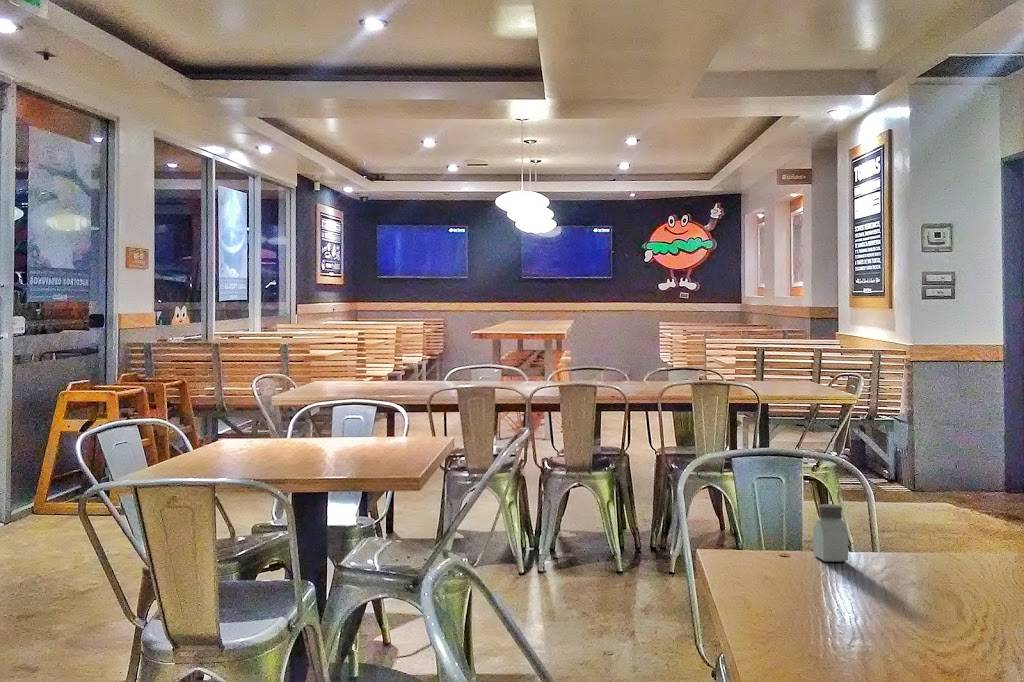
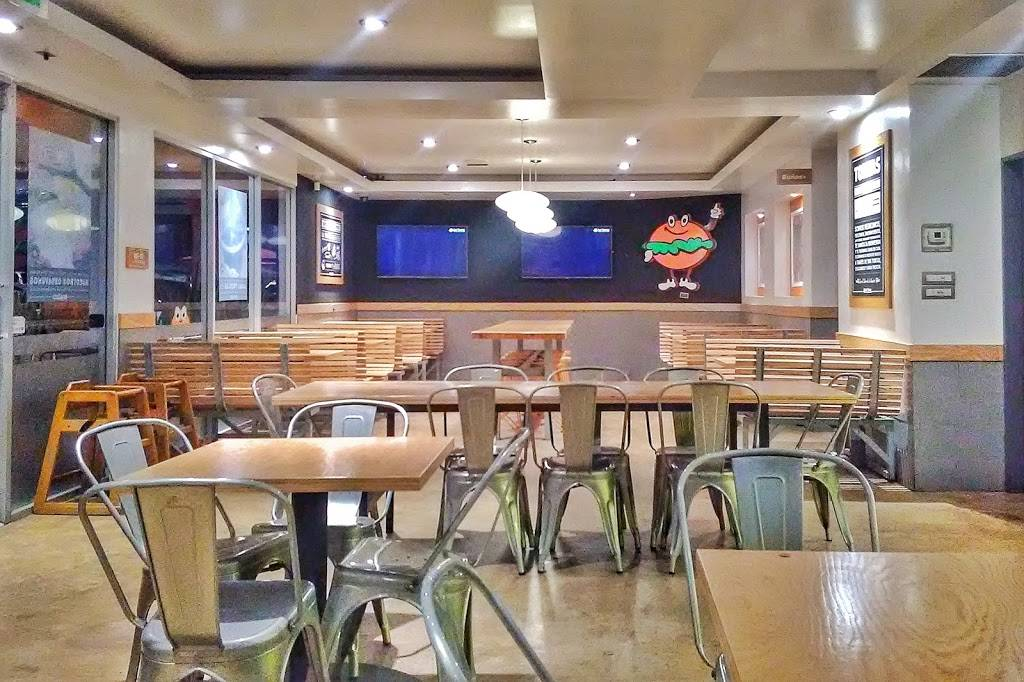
- saltshaker (830, 532)
